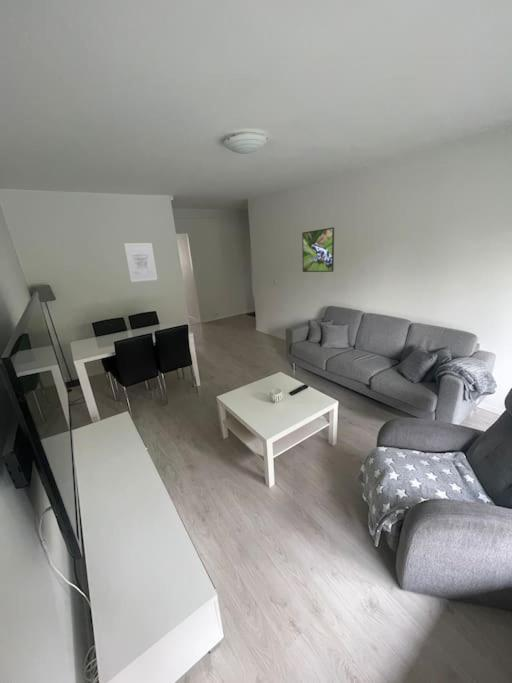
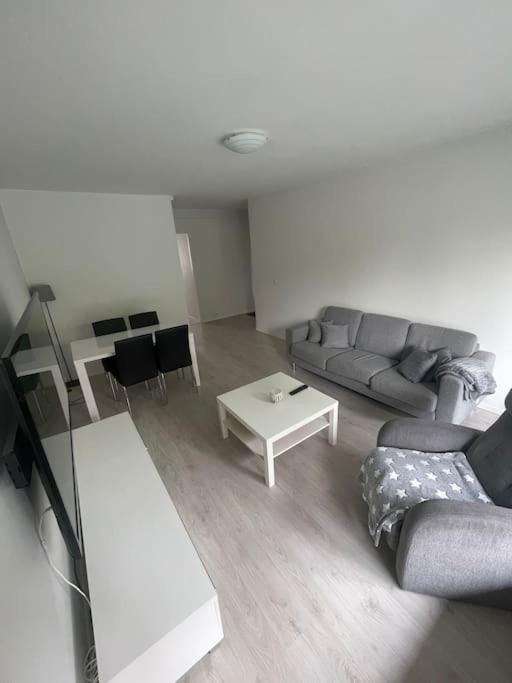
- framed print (317, 251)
- wall art (141, 262)
